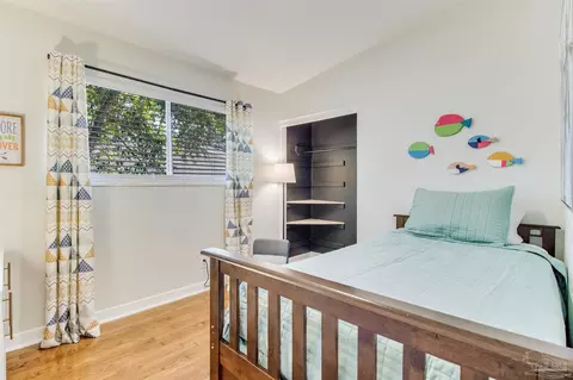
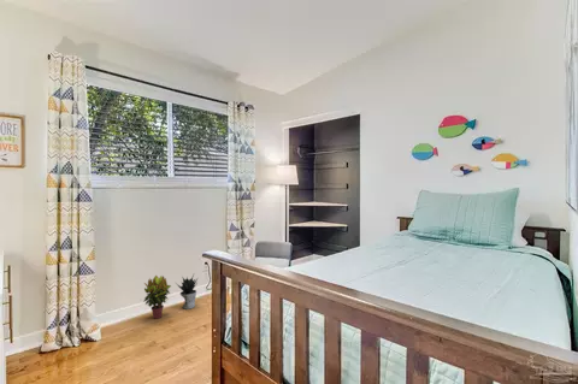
+ potted plant (158, 295)
+ potted plant (188, 290)
